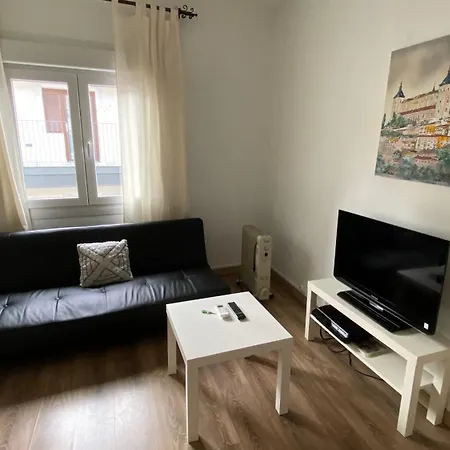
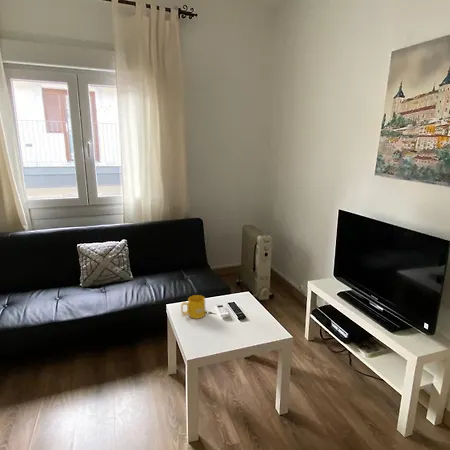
+ mug (193, 307)
